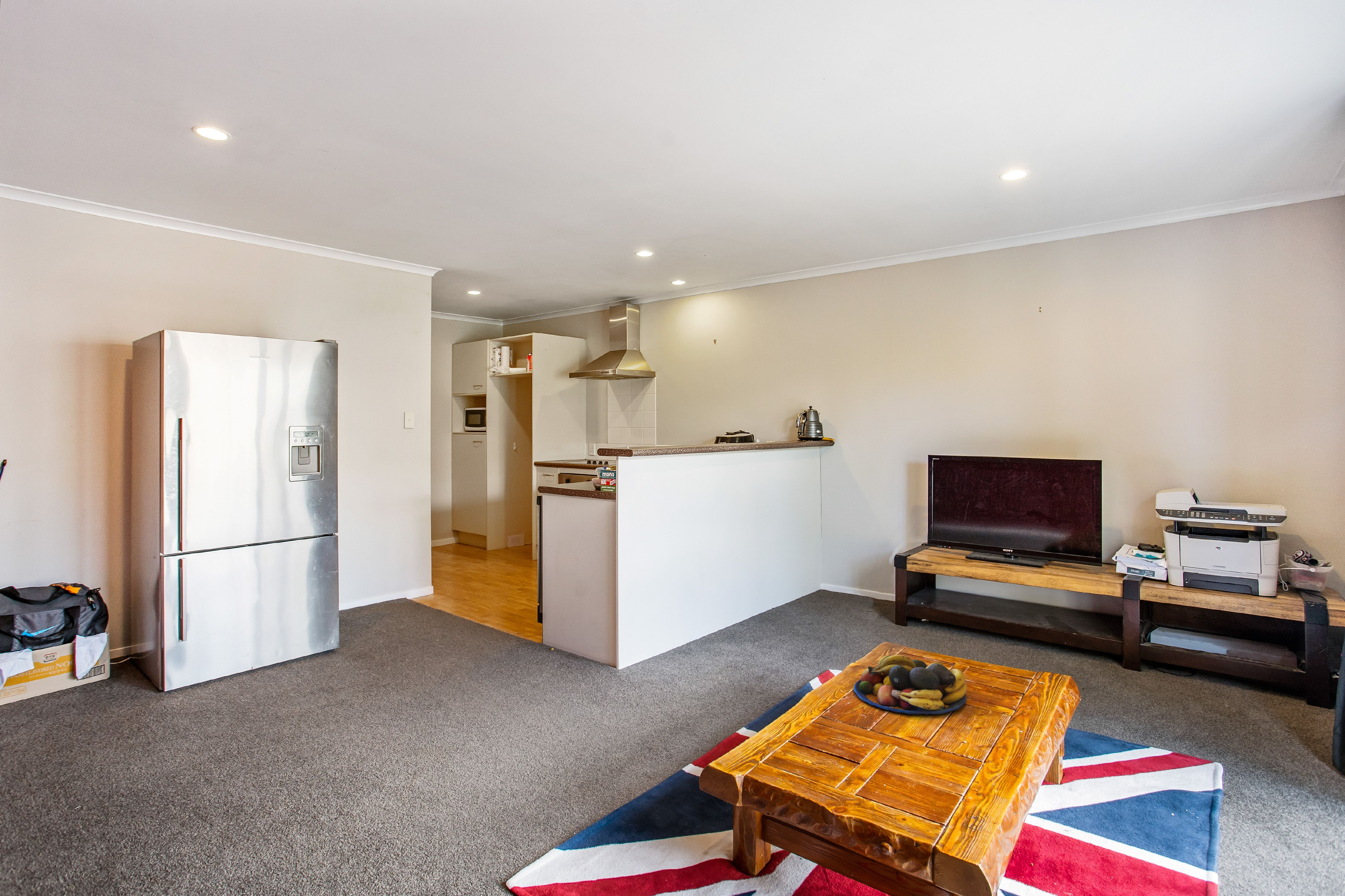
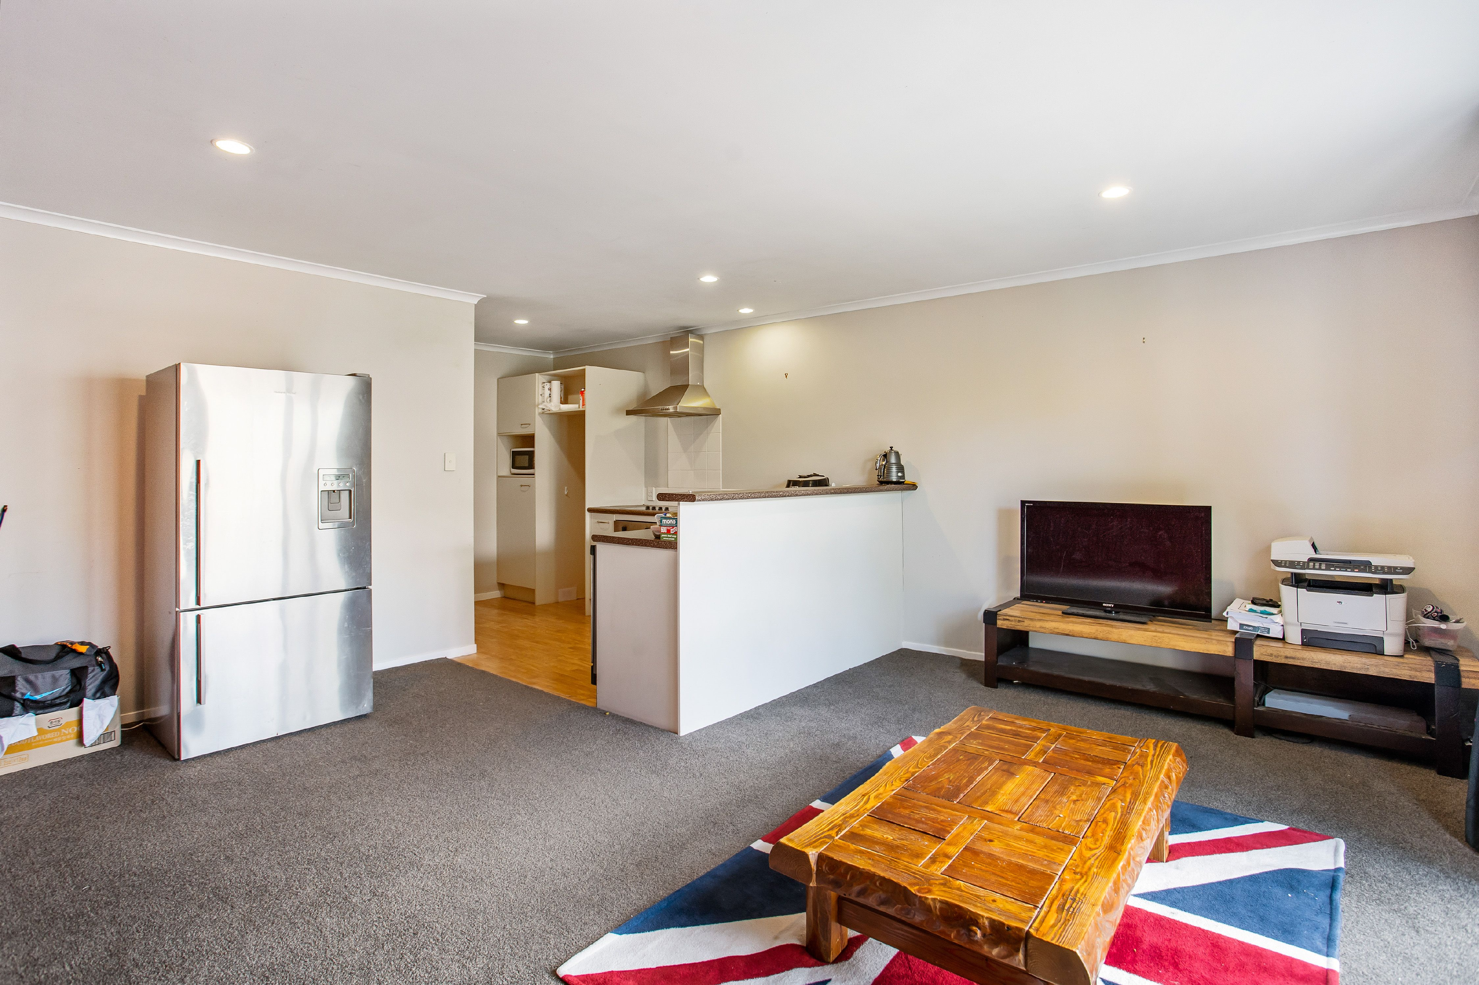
- fruit bowl (908, 675)
